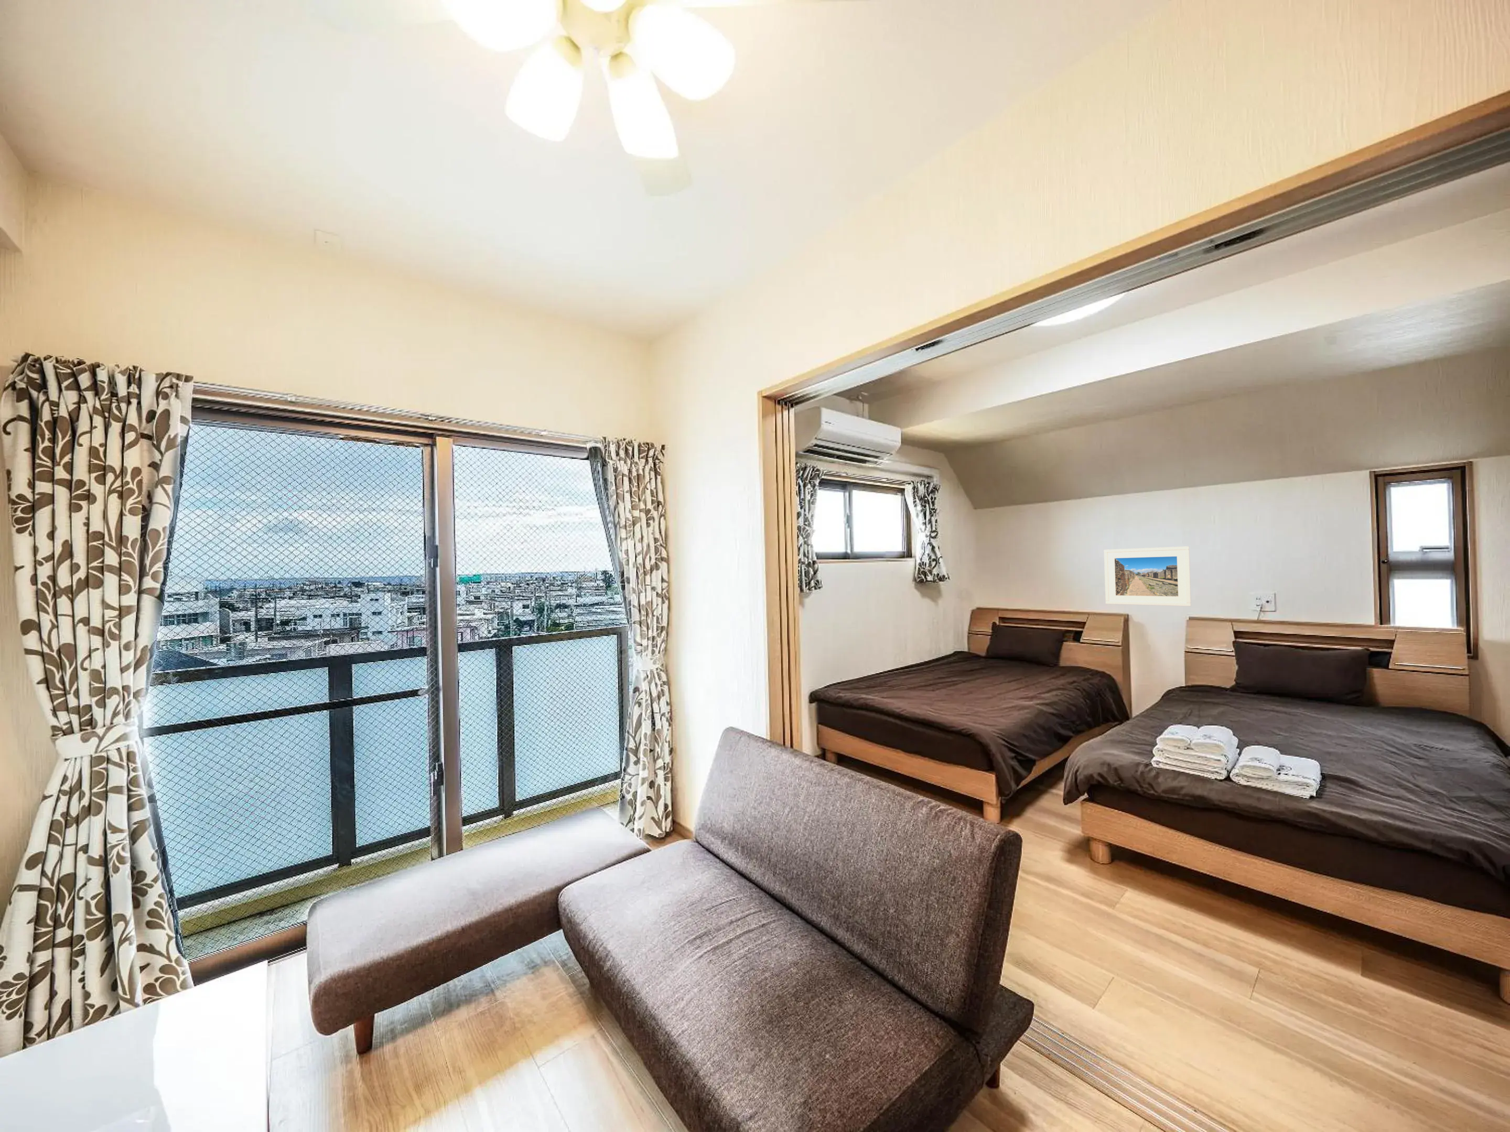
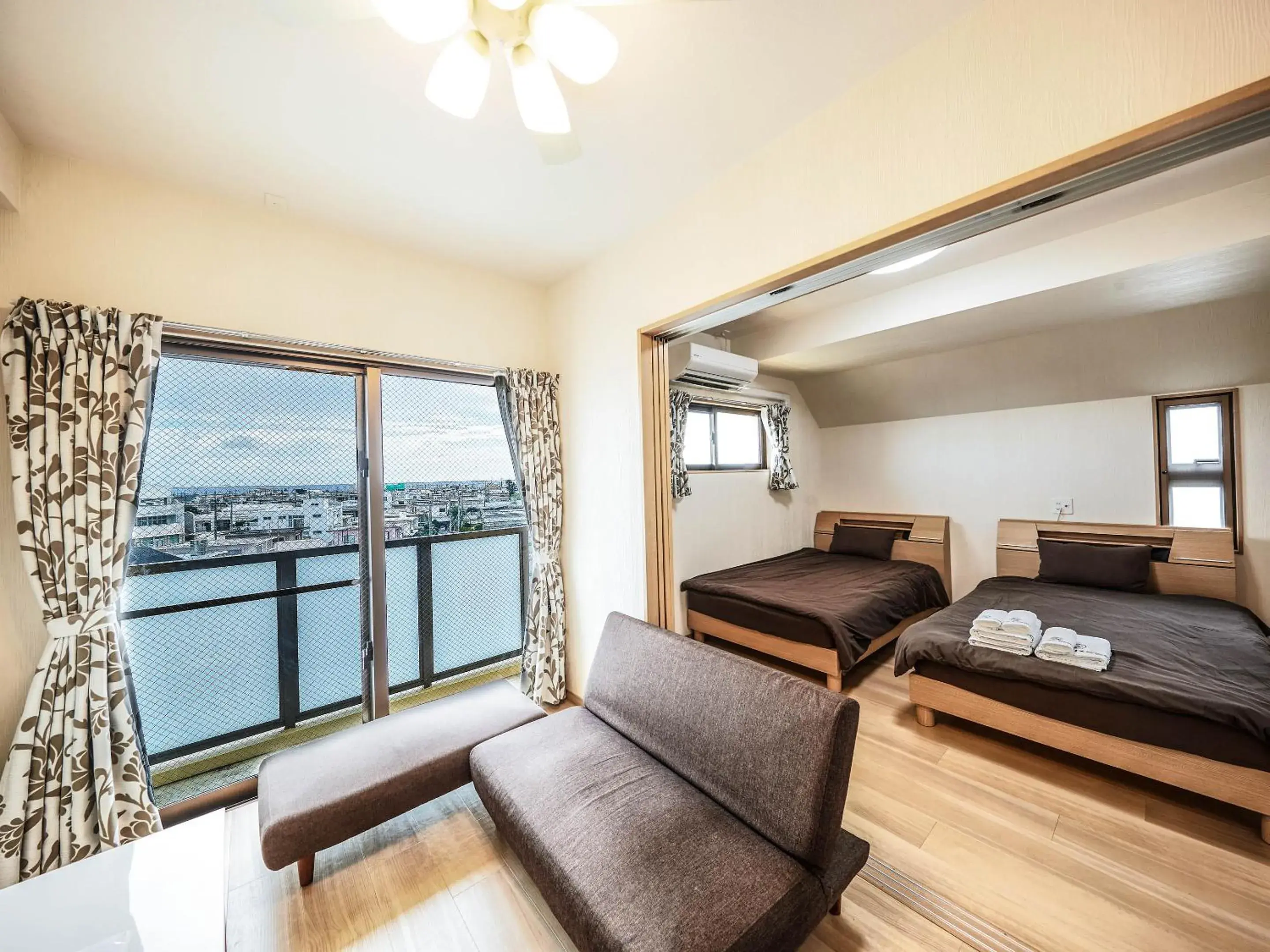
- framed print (1145, 577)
